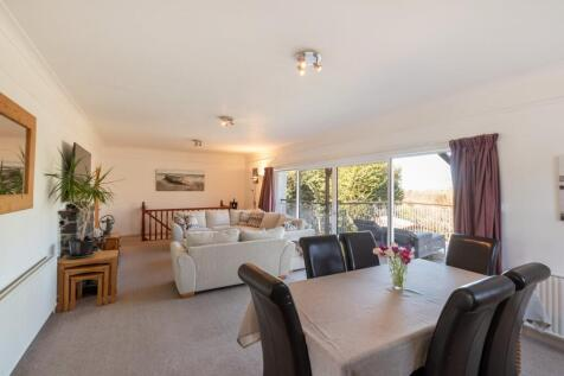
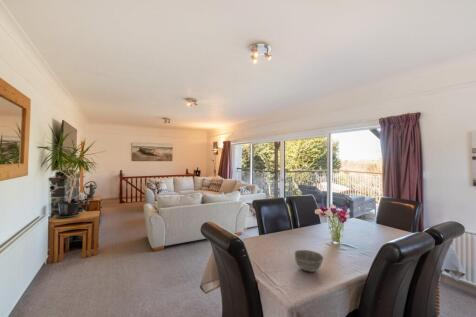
+ bowl (308, 262)
